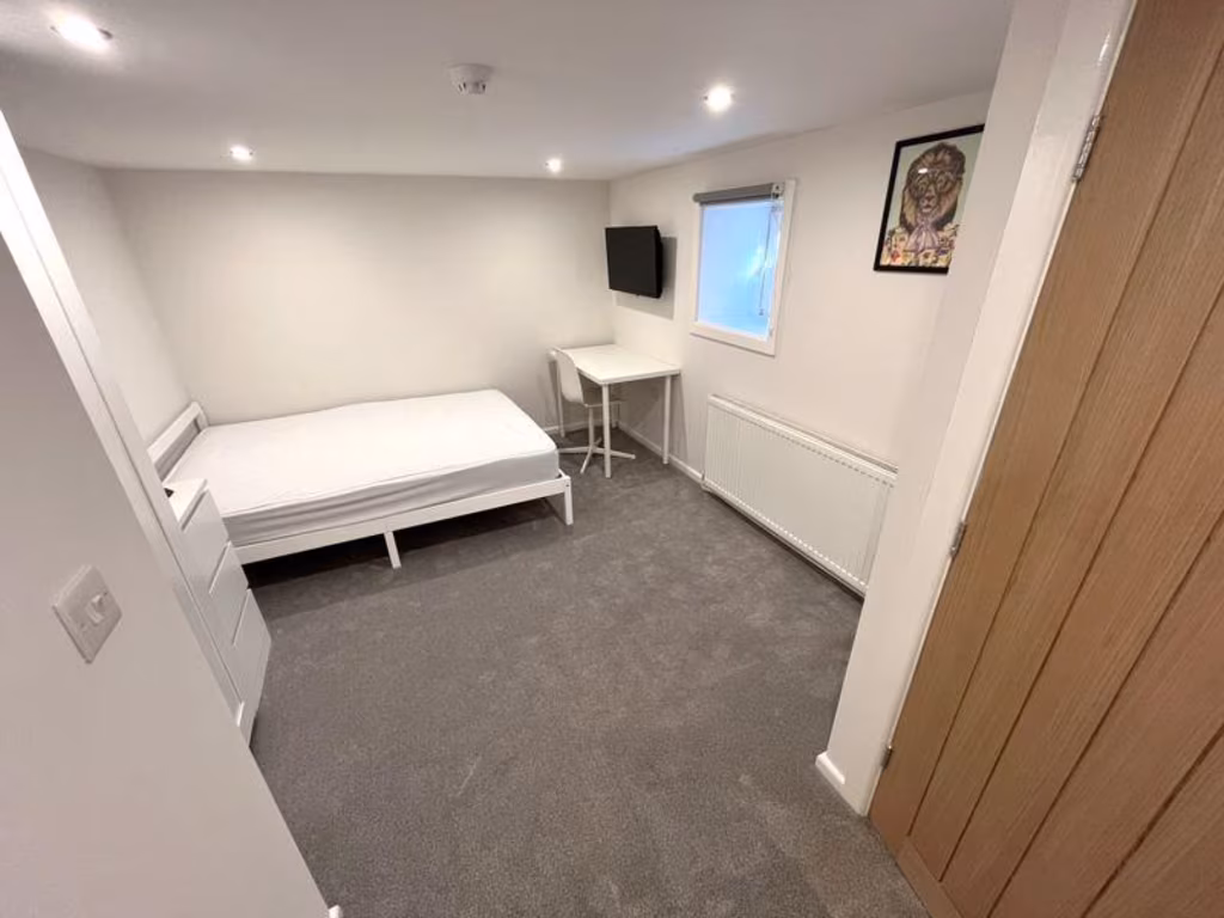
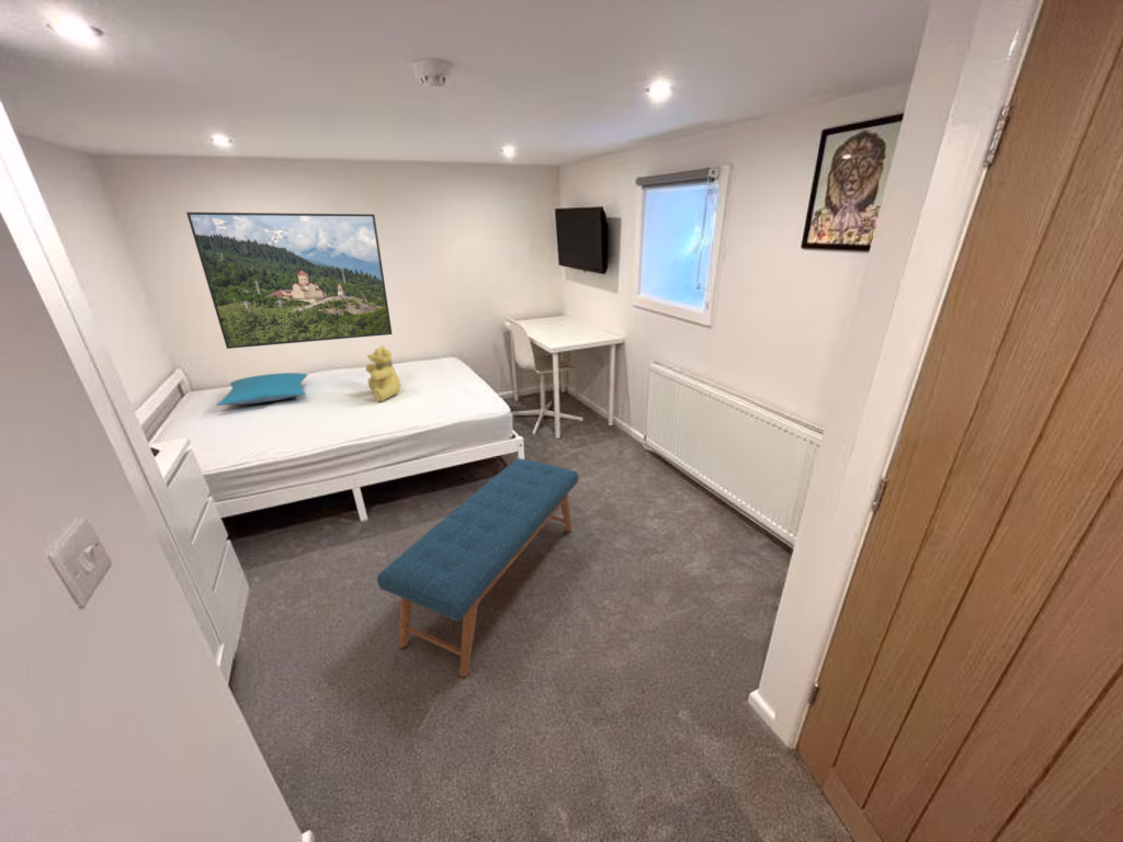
+ pillow (266, 388)
+ bench (497, 544)
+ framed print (302, 280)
+ teddy bear (383, 372)
